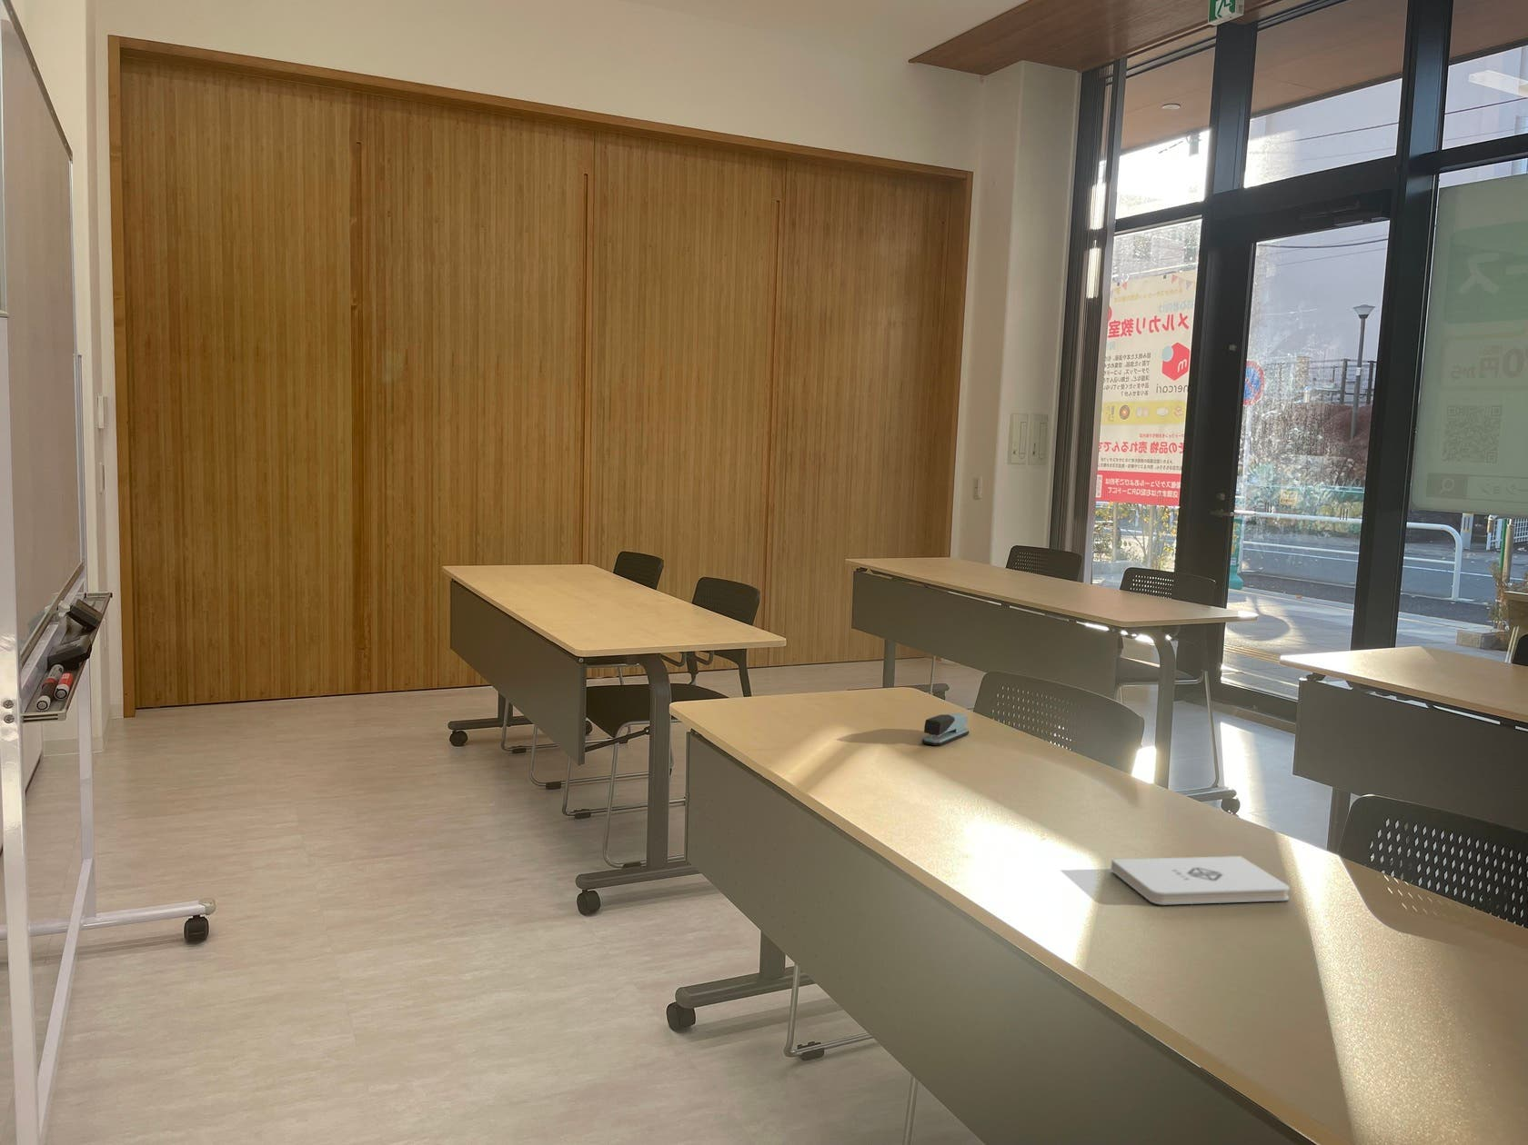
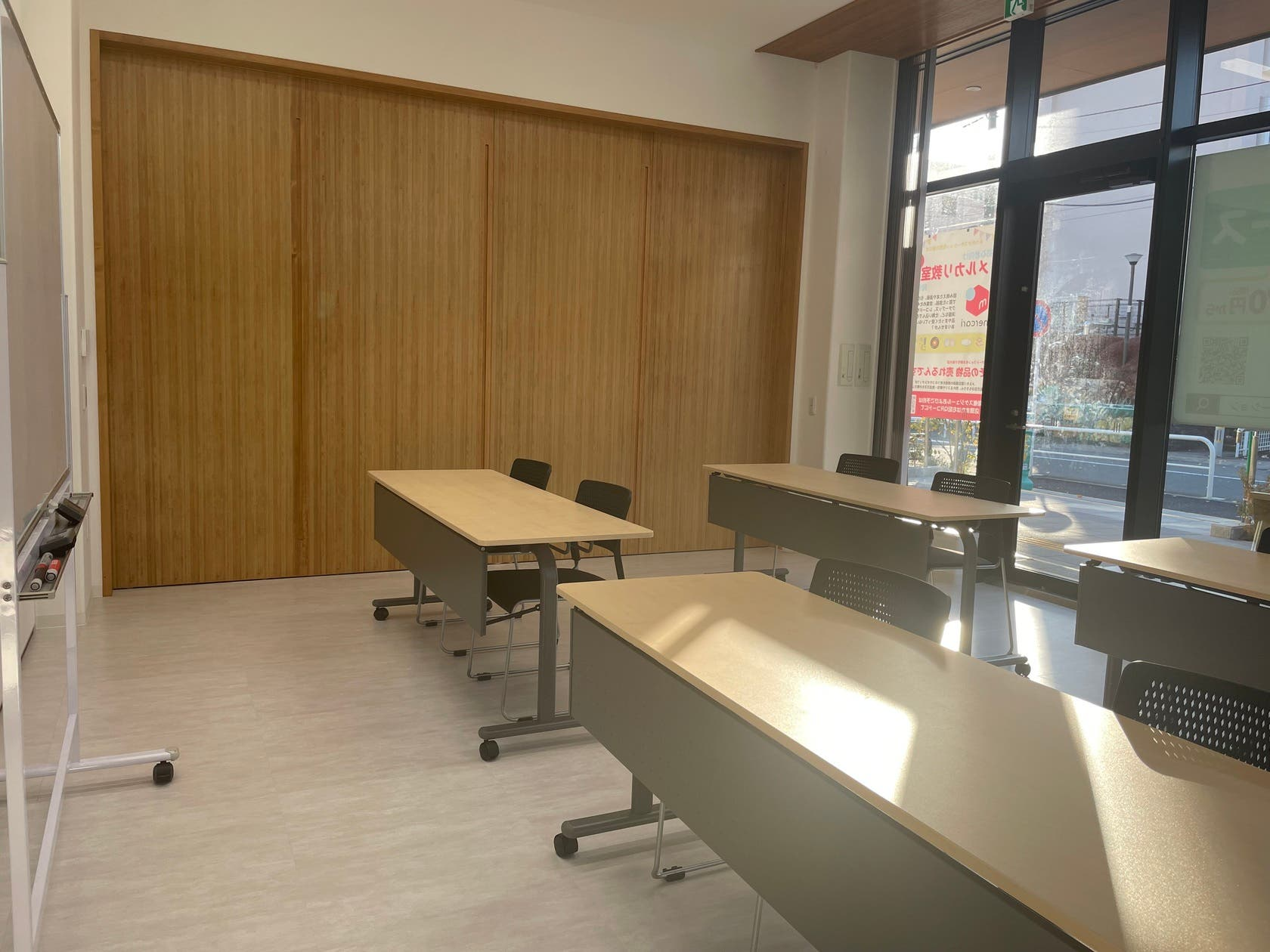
- stapler (946, 726)
- notepad (1200, 879)
